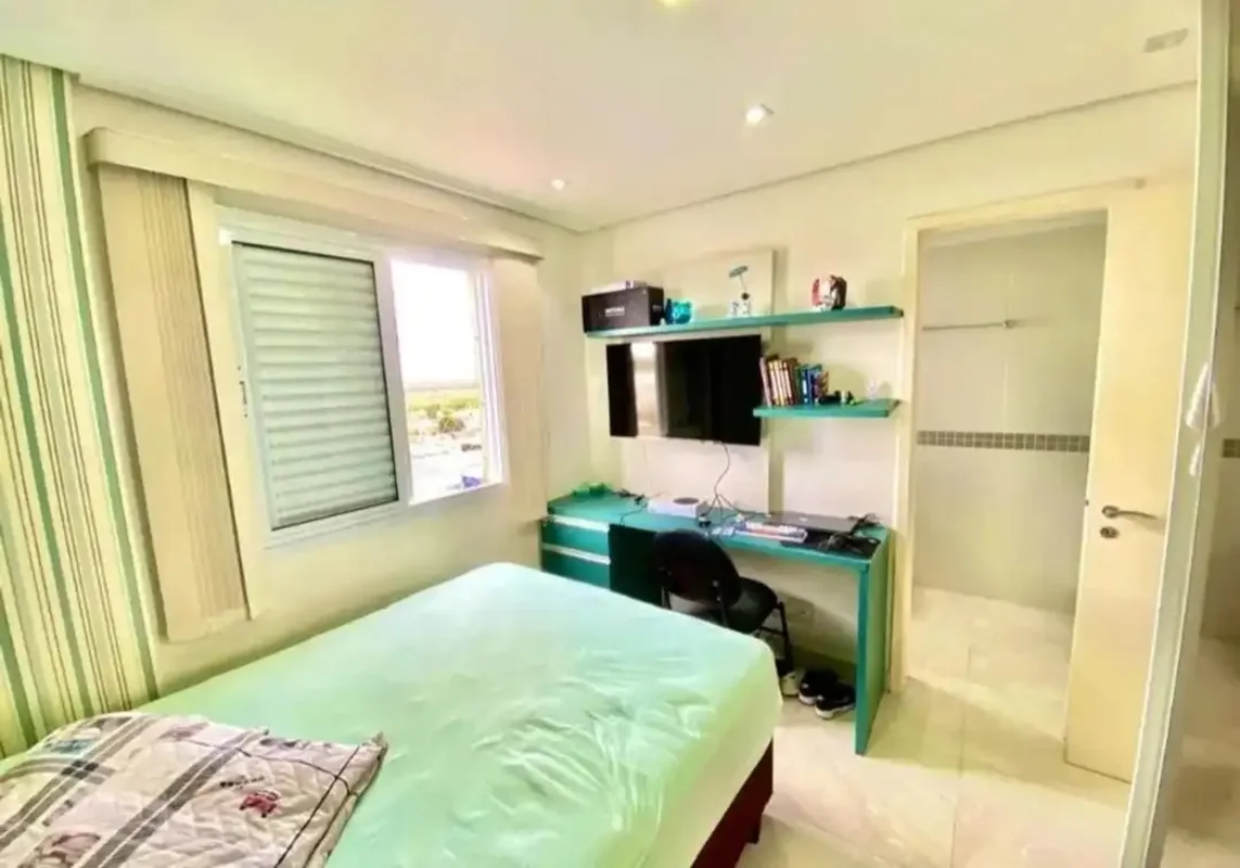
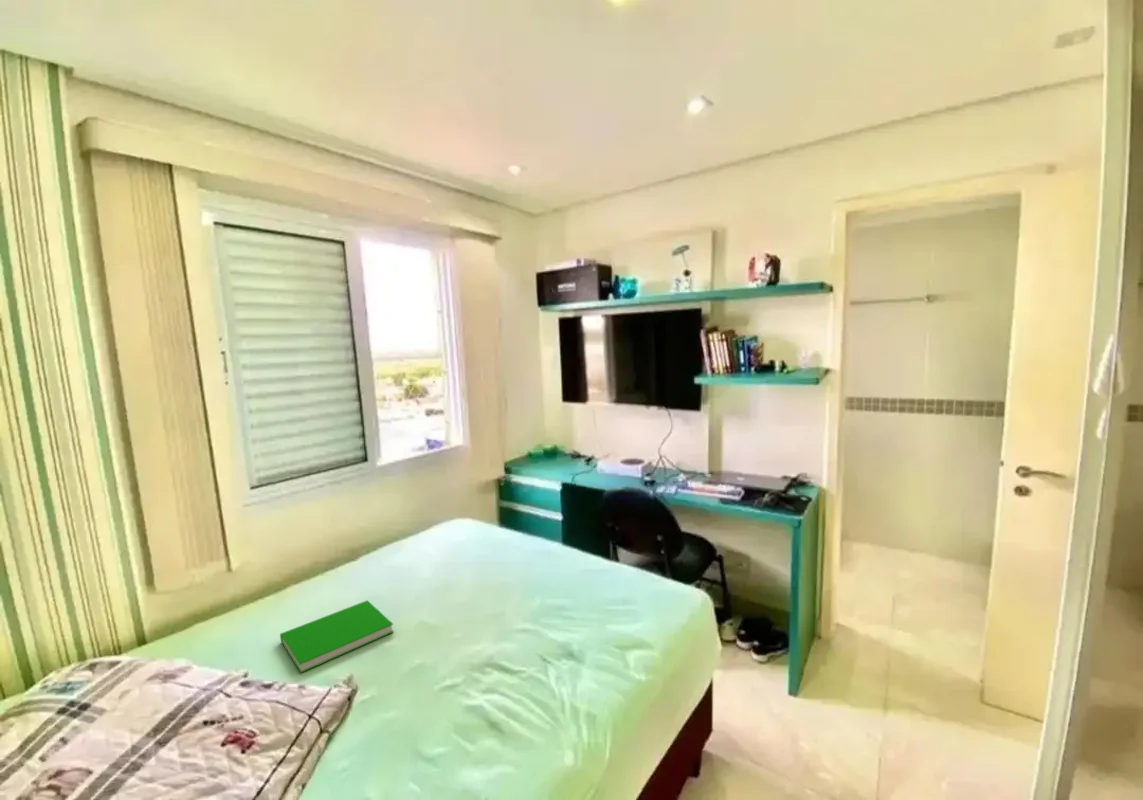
+ book (337, 632)
